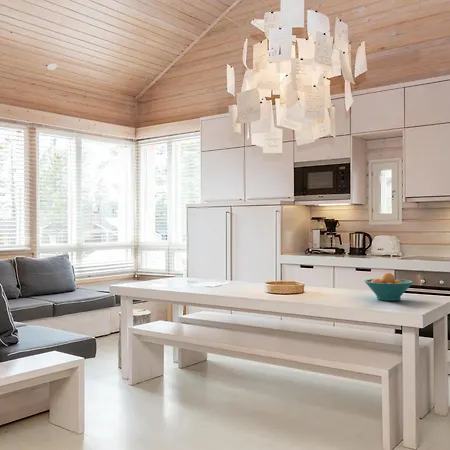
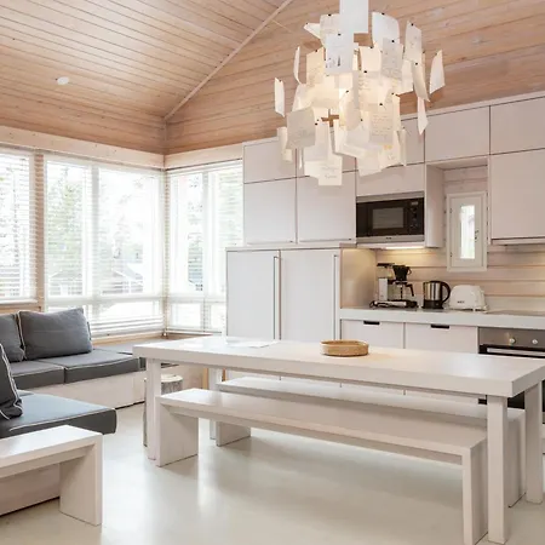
- fruit bowl (388, 286)
